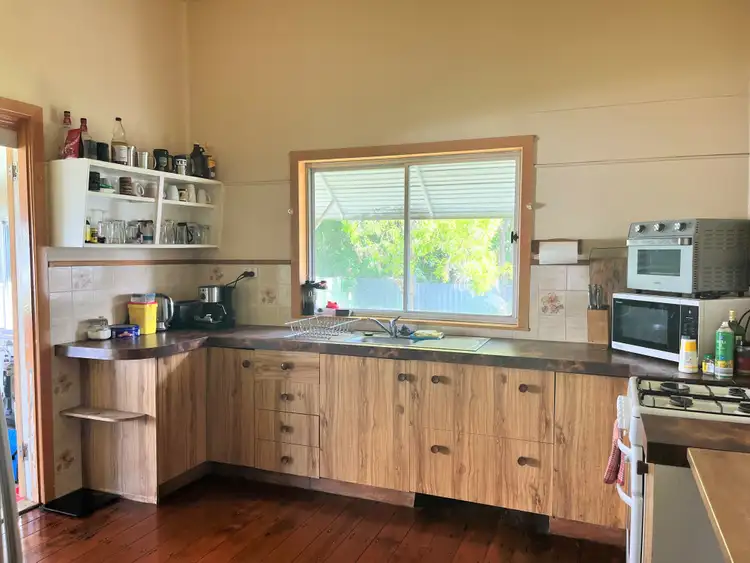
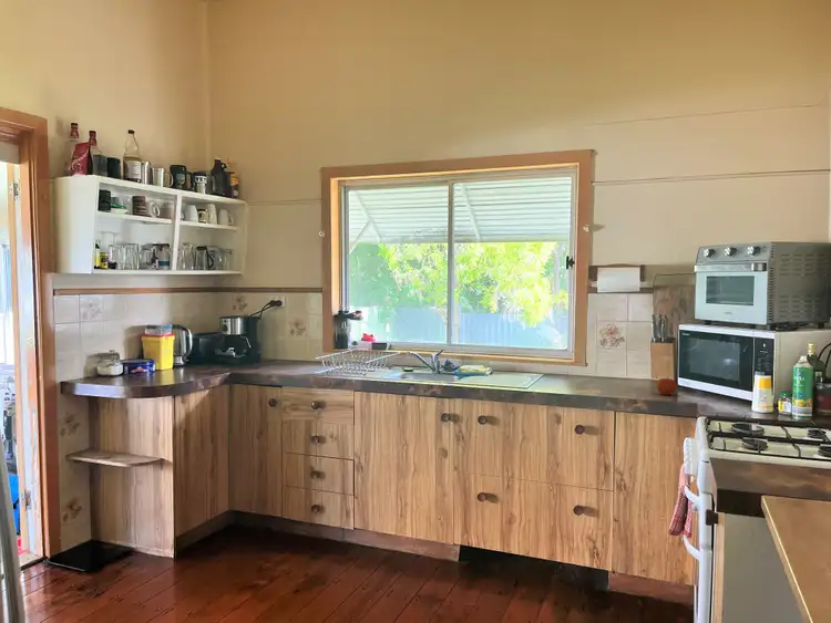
+ apple (666, 384)
